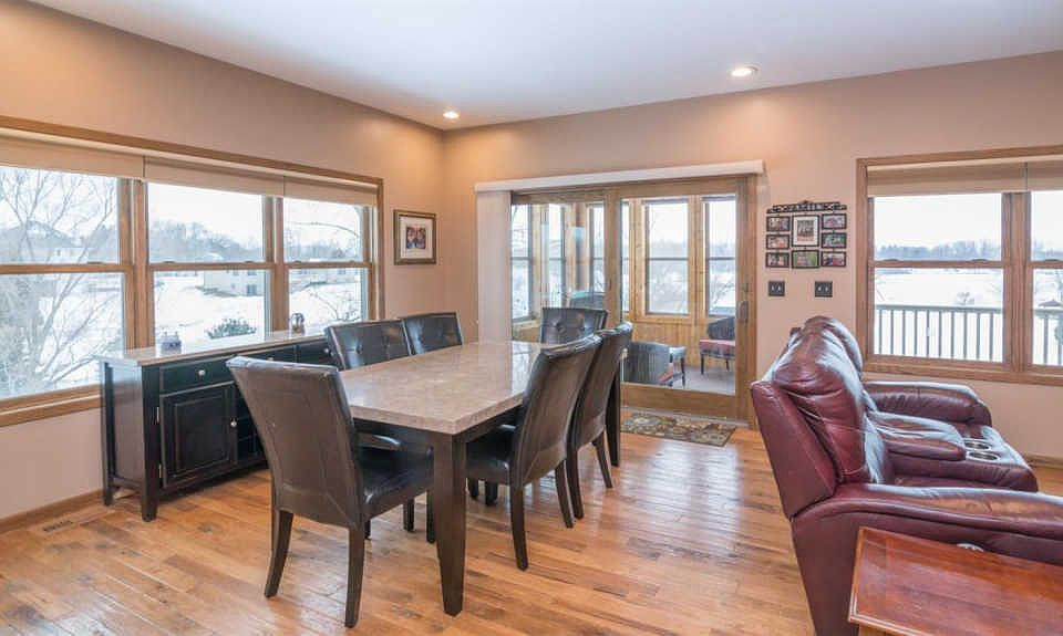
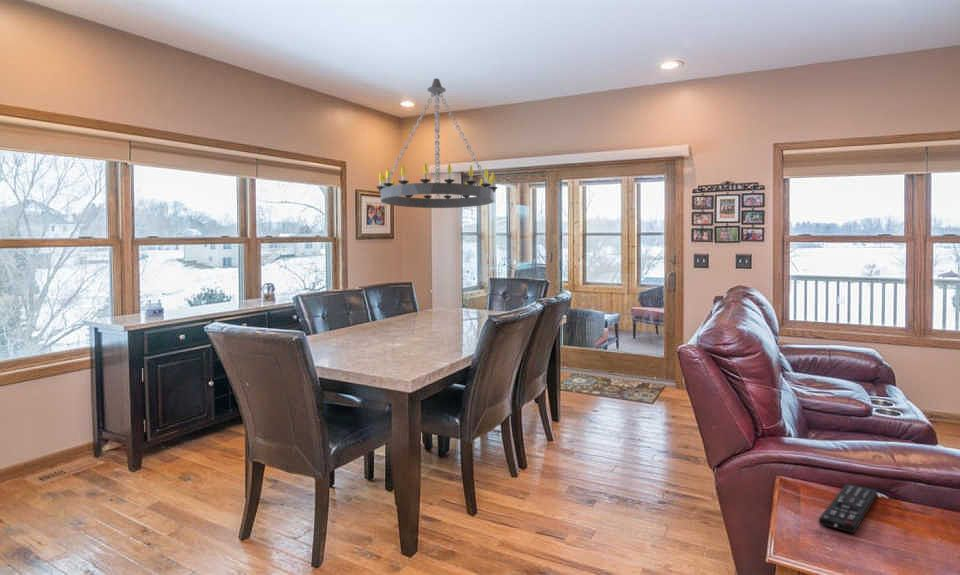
+ remote control (849, 505)
+ chandelier (437, 140)
